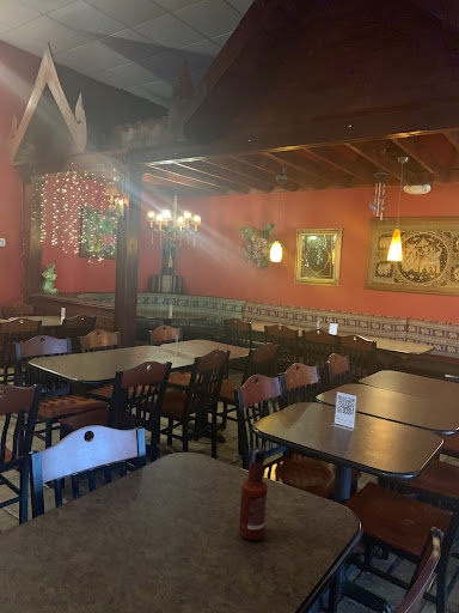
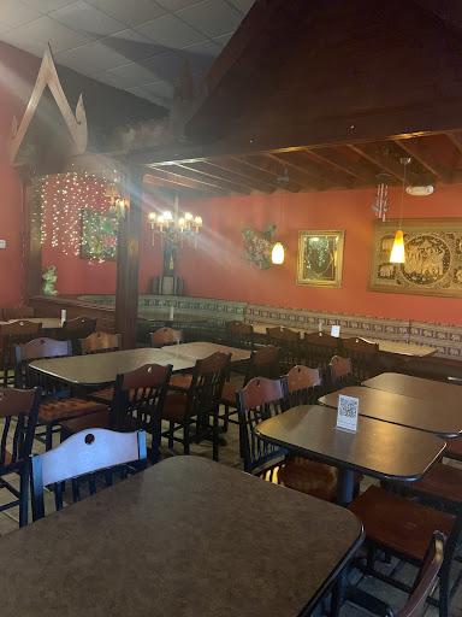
- tabasco sauce (253, 492)
